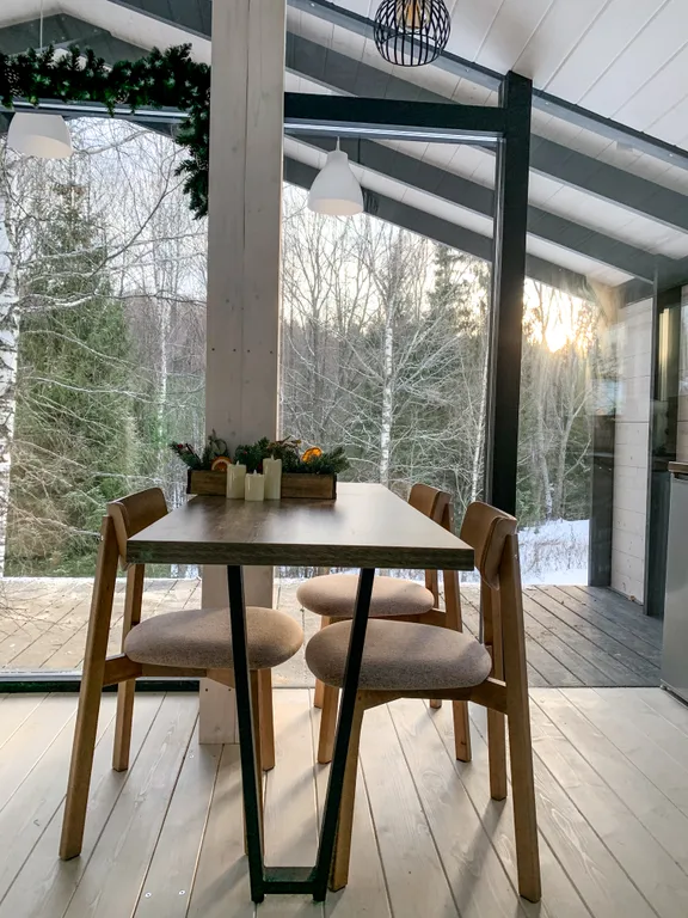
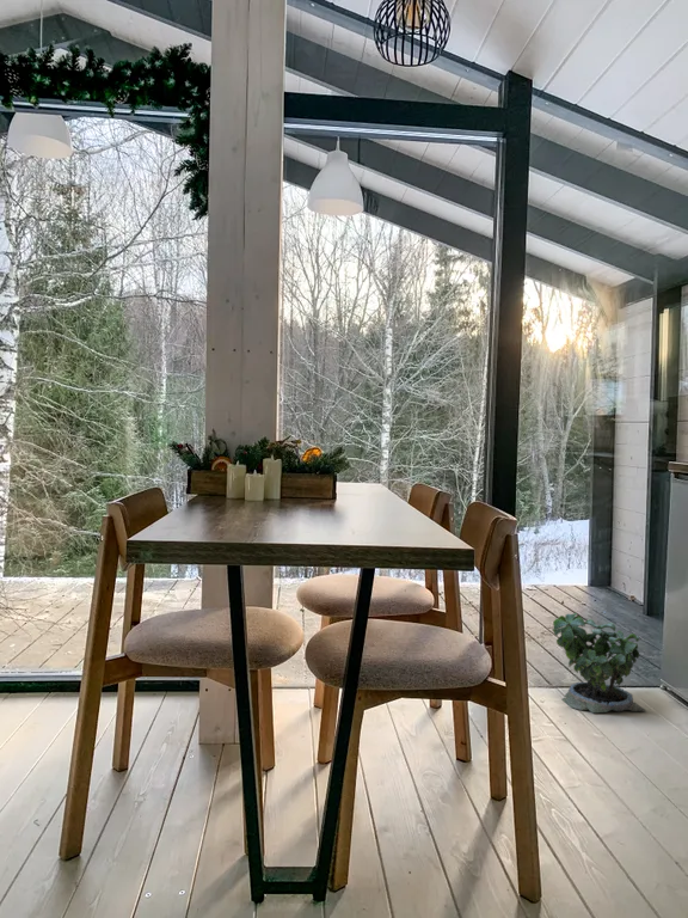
+ potted plant (594, 655)
